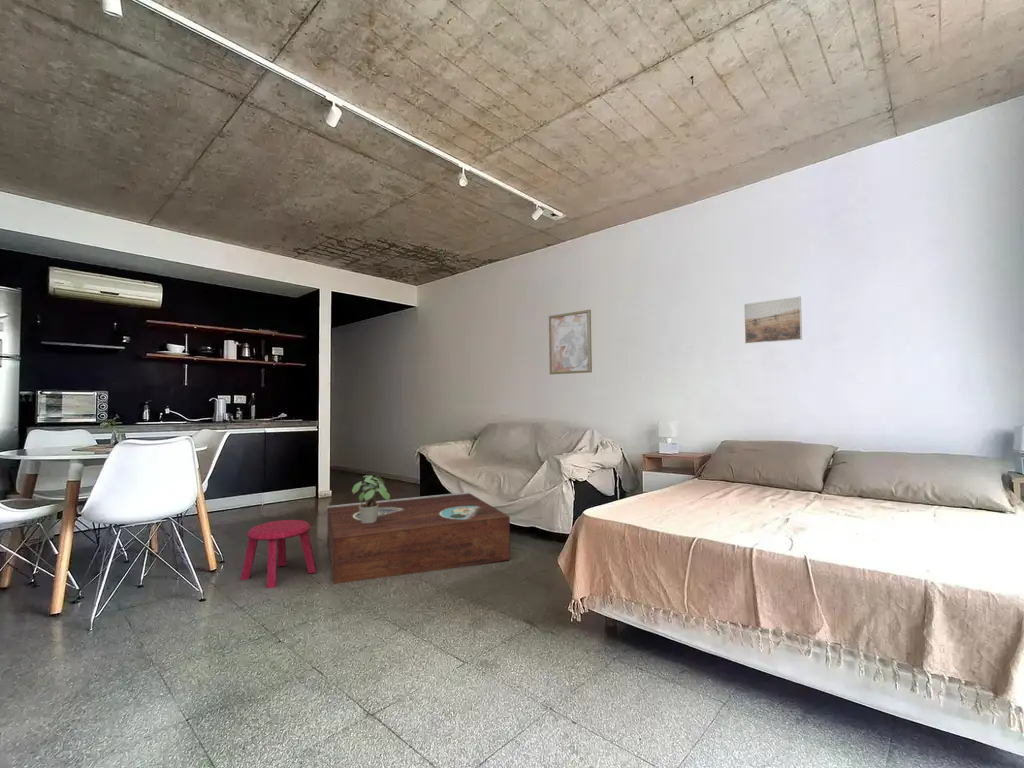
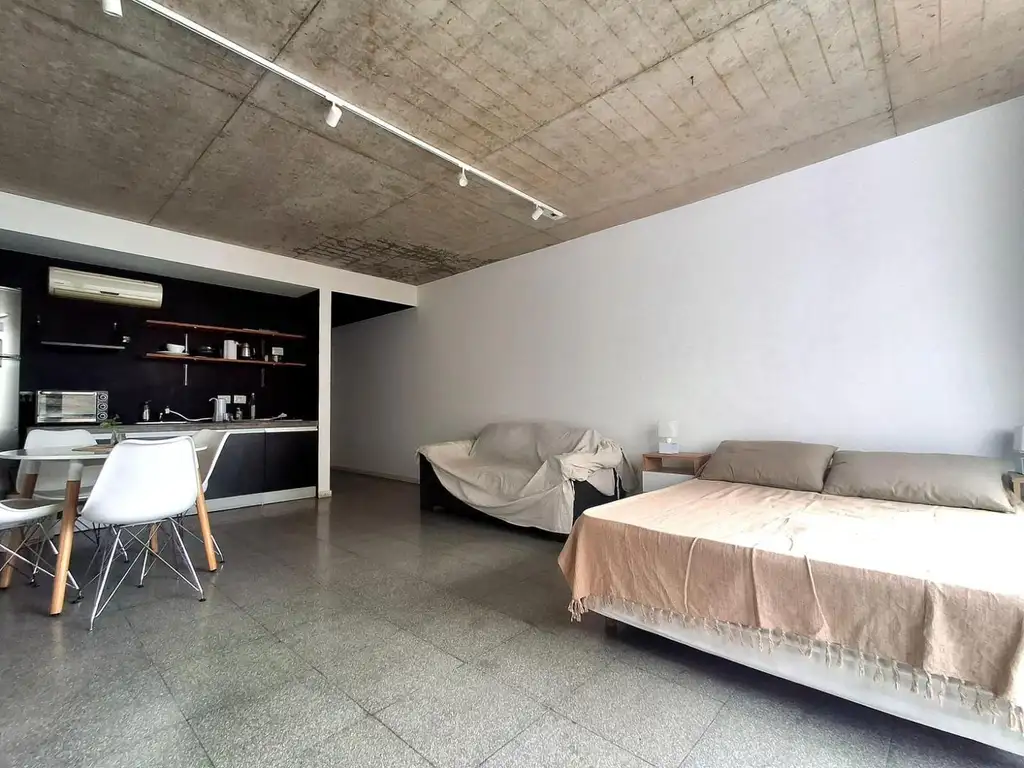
- potted plant (371, 498)
- wall art (569, 343)
- stool (279, 550)
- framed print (772, 321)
- stereo (413, 531)
